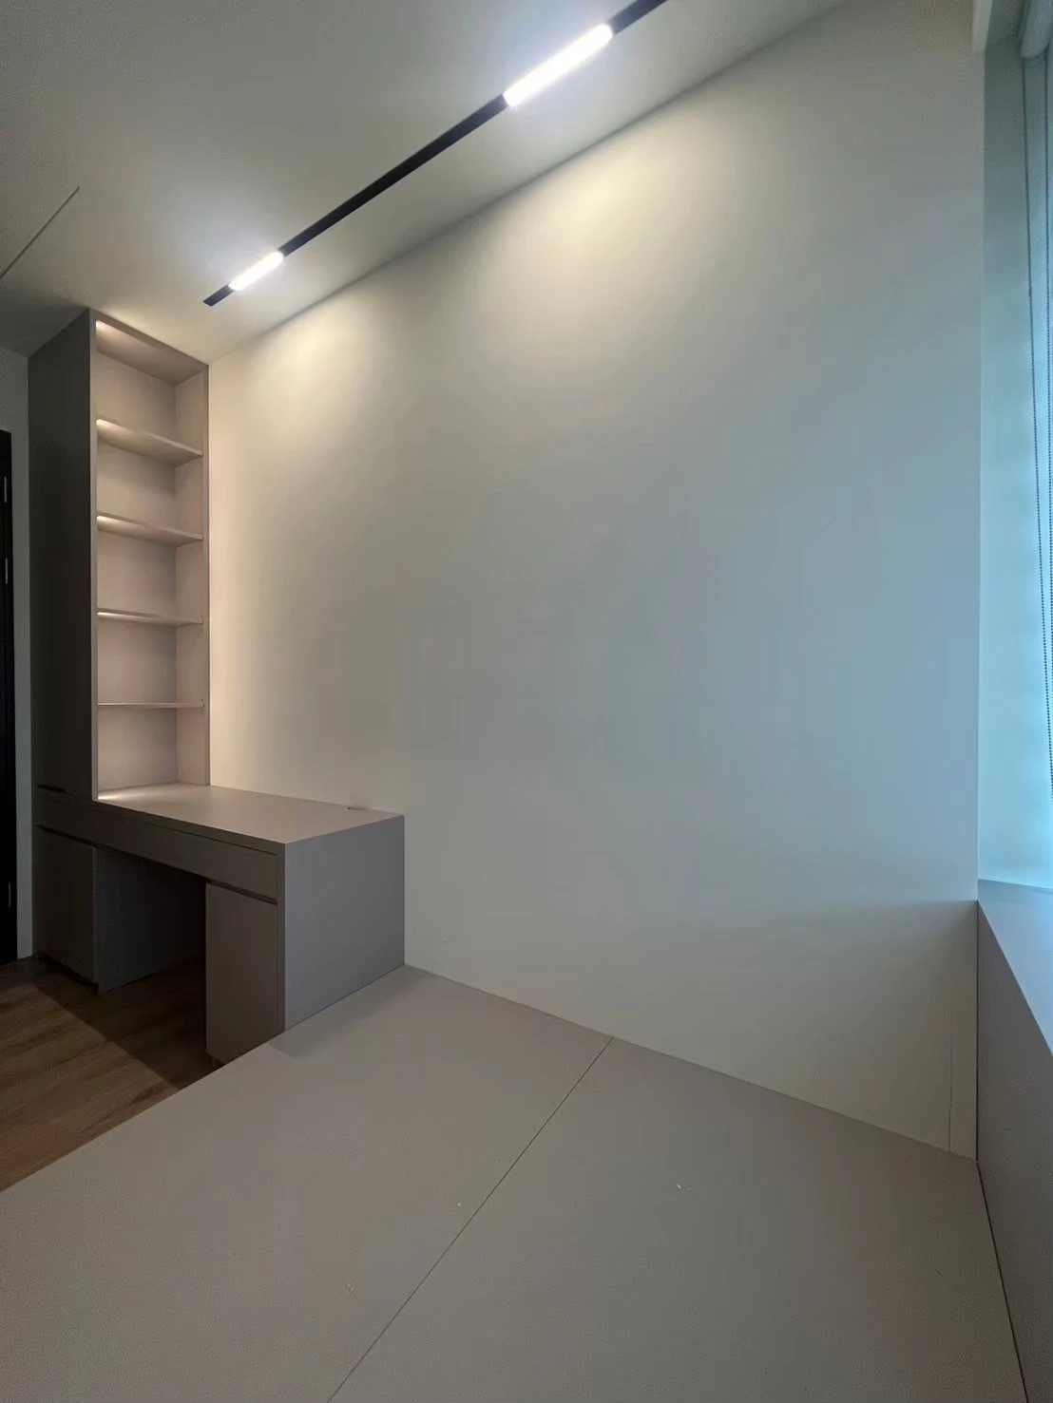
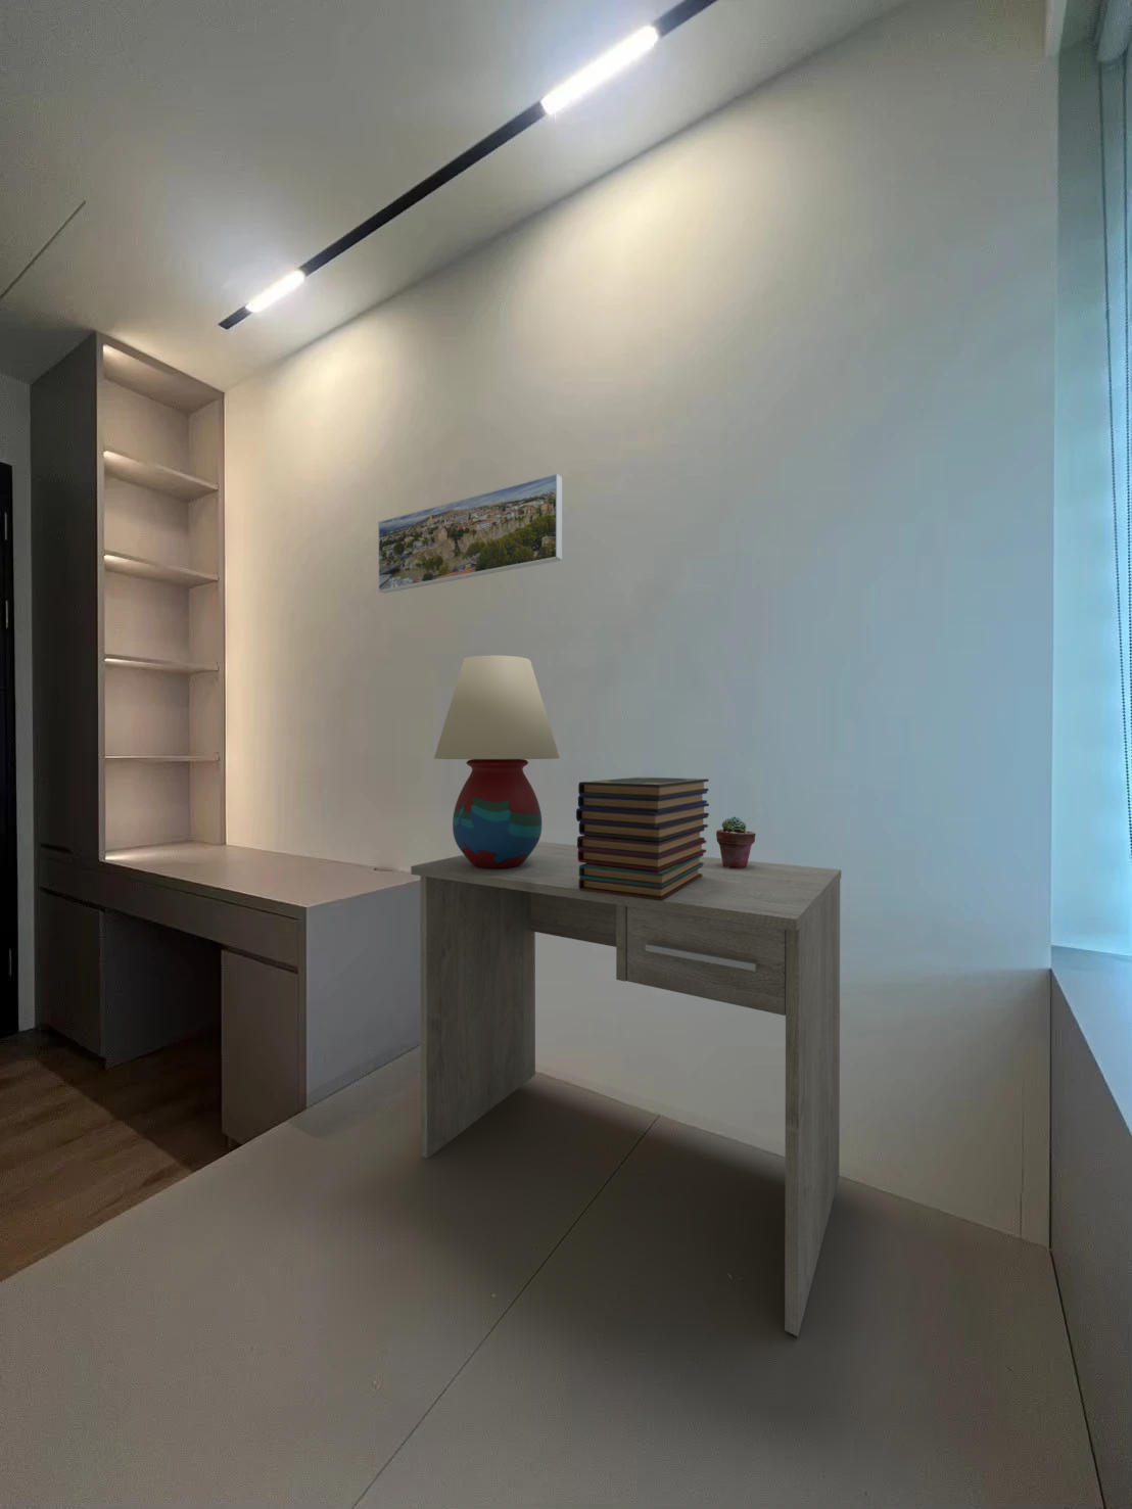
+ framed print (461, 539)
+ table lamp (497, 761)
+ desk (624, 981)
+ potted succulent (735, 840)
+ book stack (646, 831)
